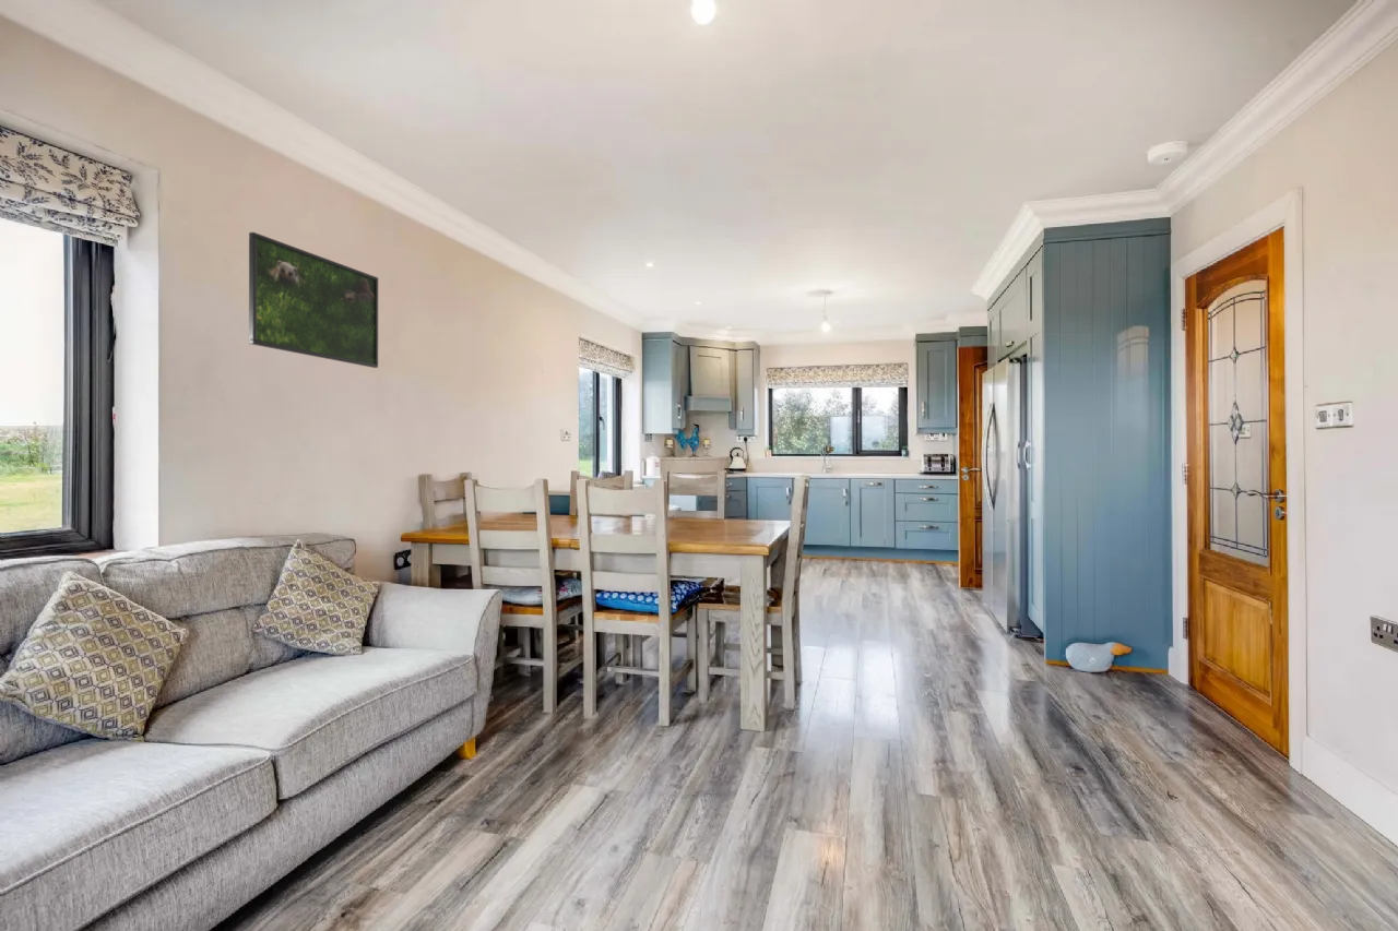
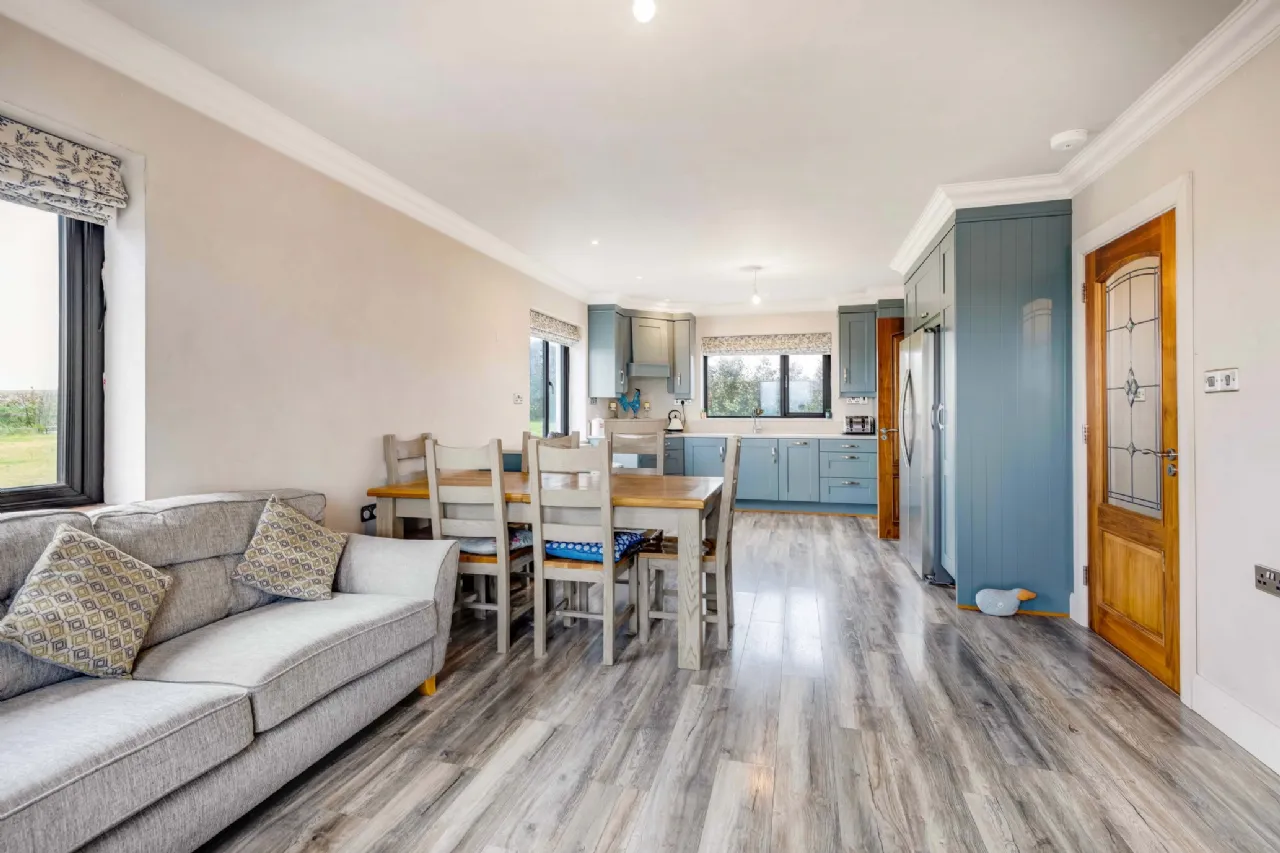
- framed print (320, 307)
